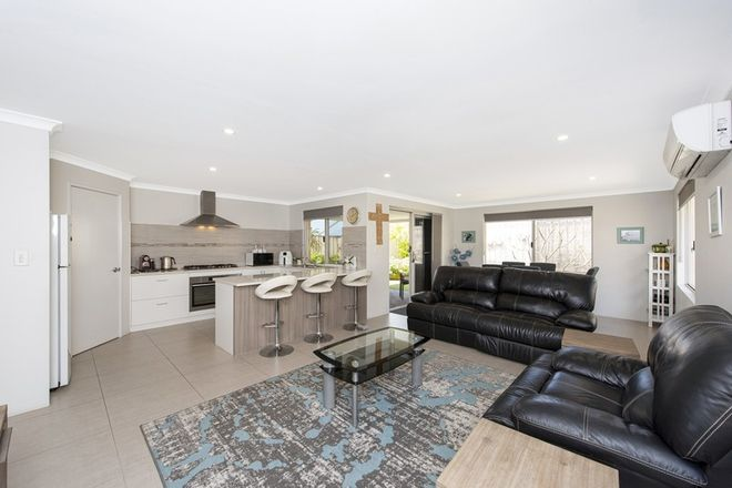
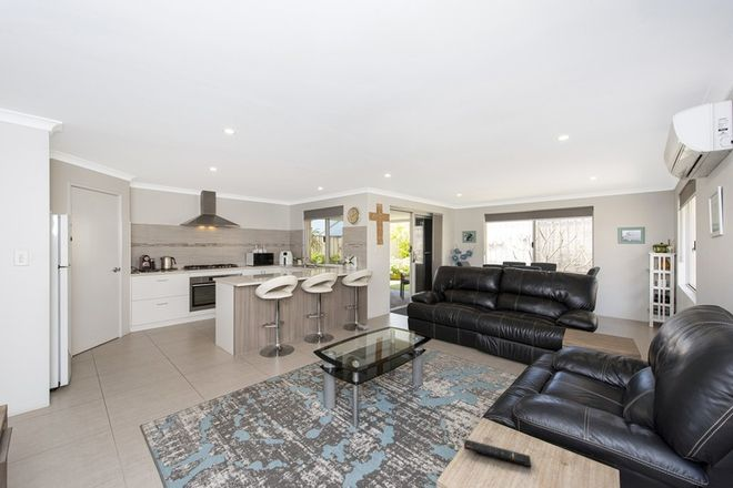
+ remote control (495, 453)
